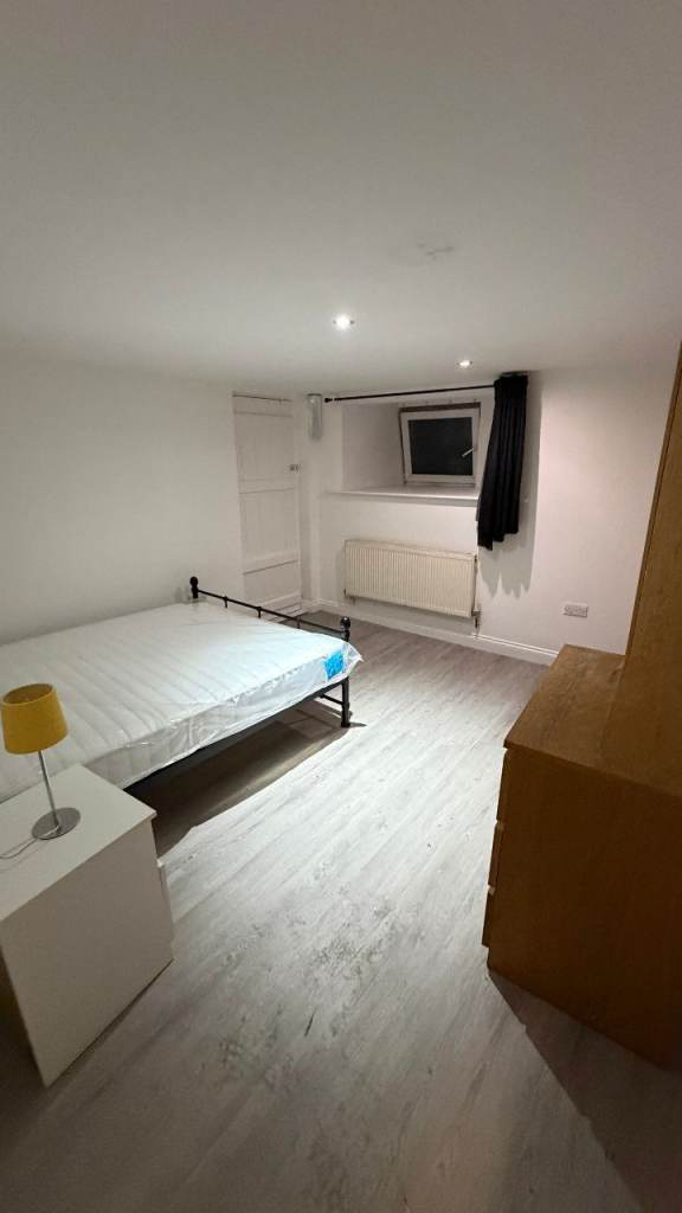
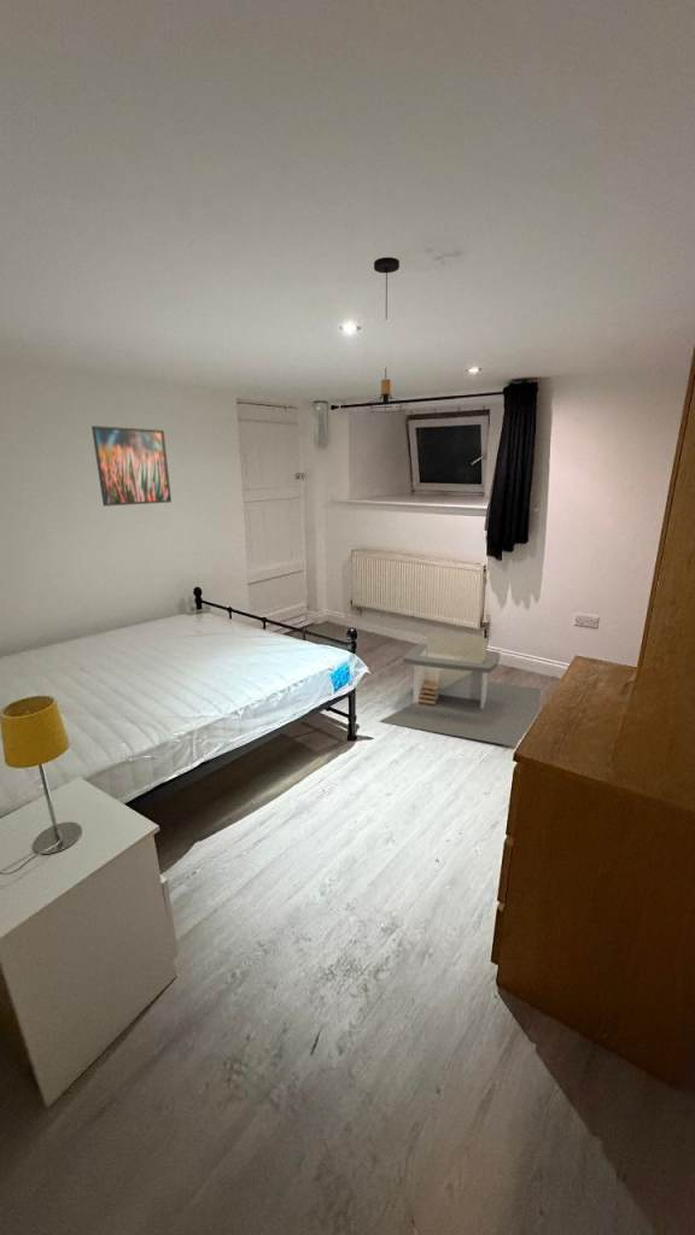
+ pendant light (385, 370)
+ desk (450, 671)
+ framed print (134, 467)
